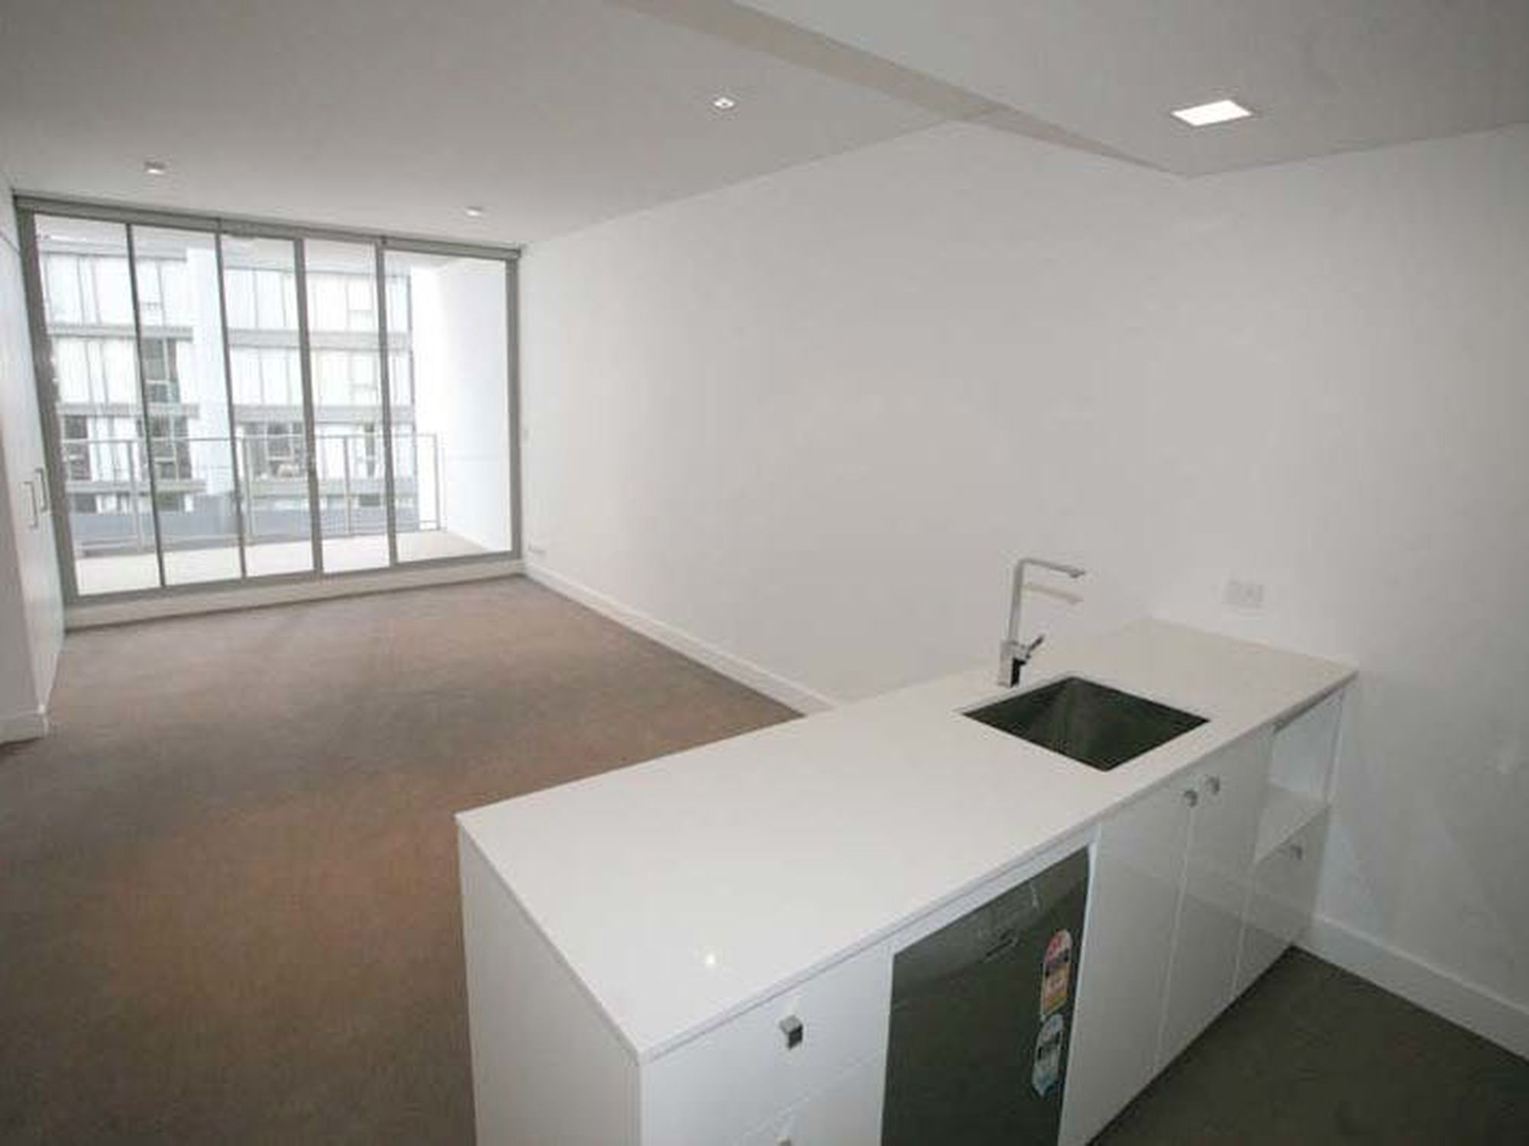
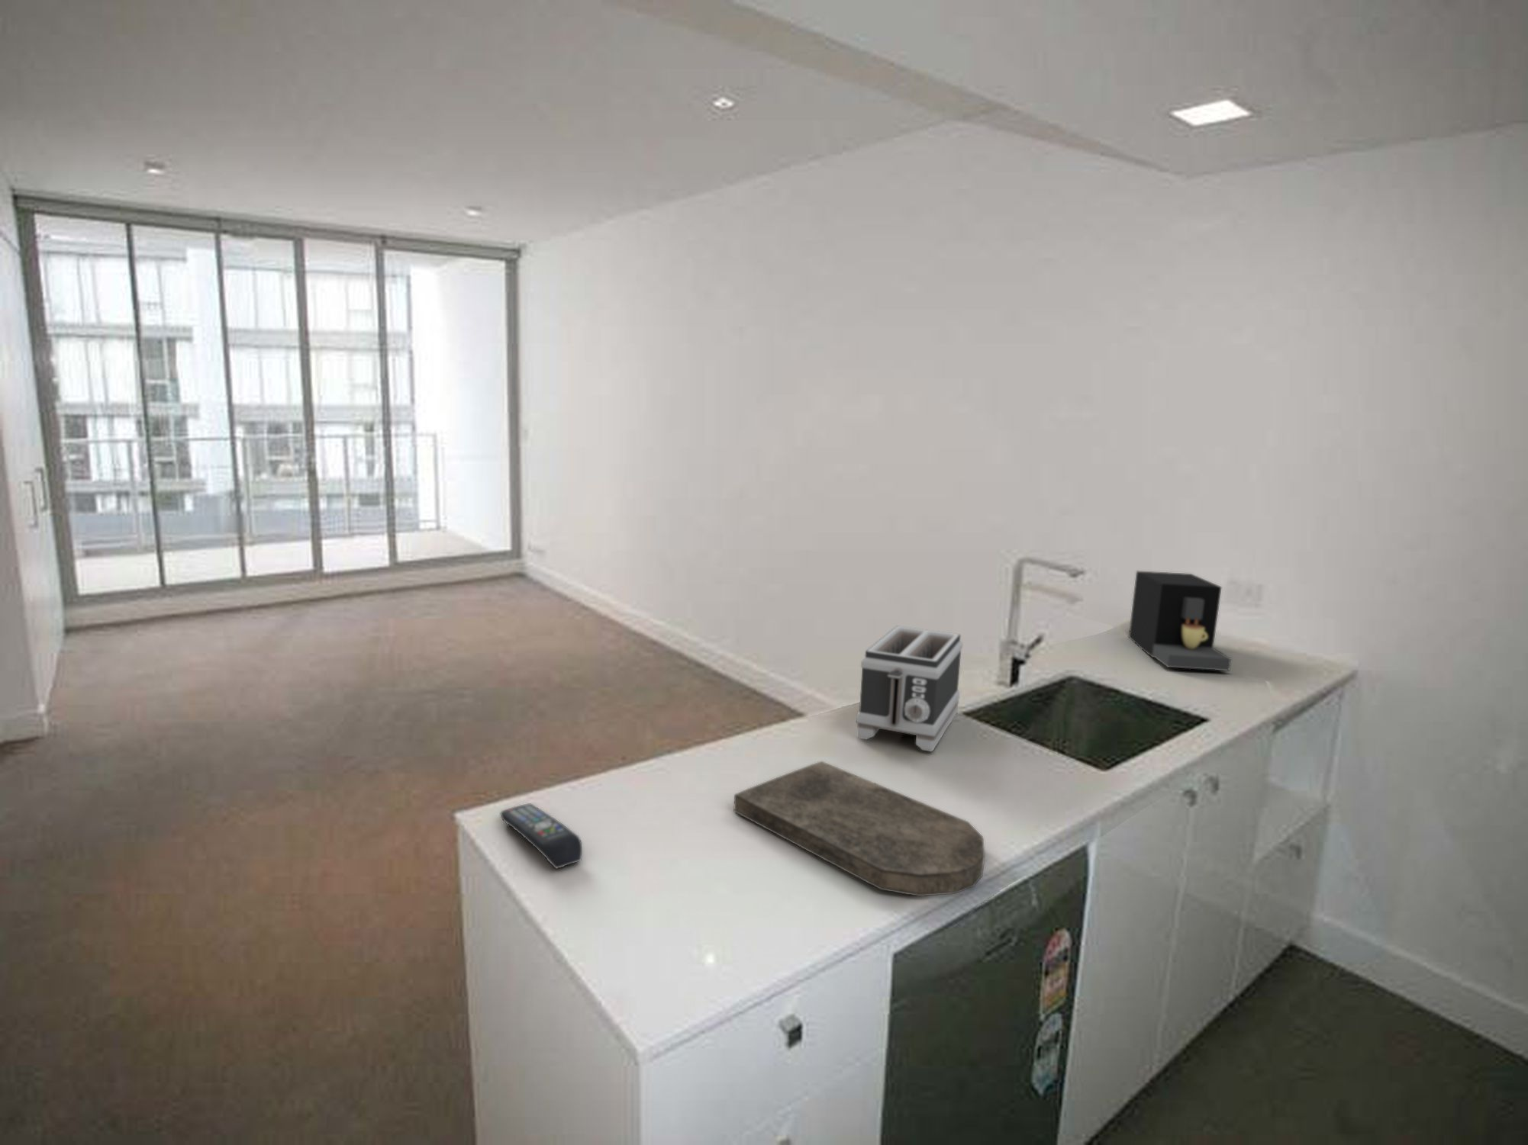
+ remote control (540, 830)
+ toaster (910, 687)
+ coffee maker (1179, 618)
+ cutting board (867, 825)
